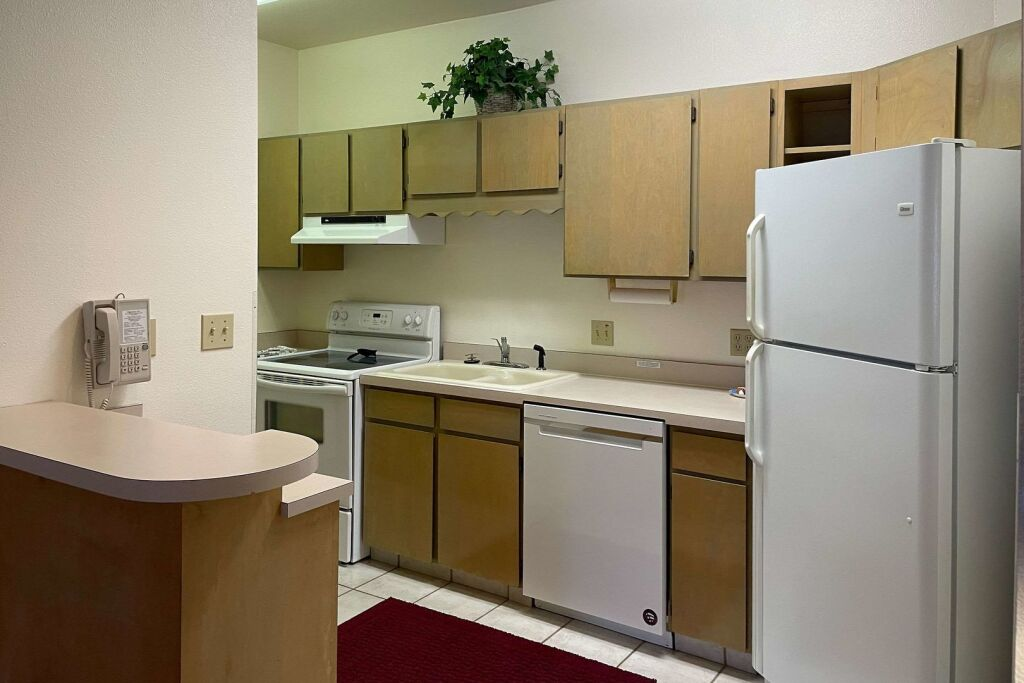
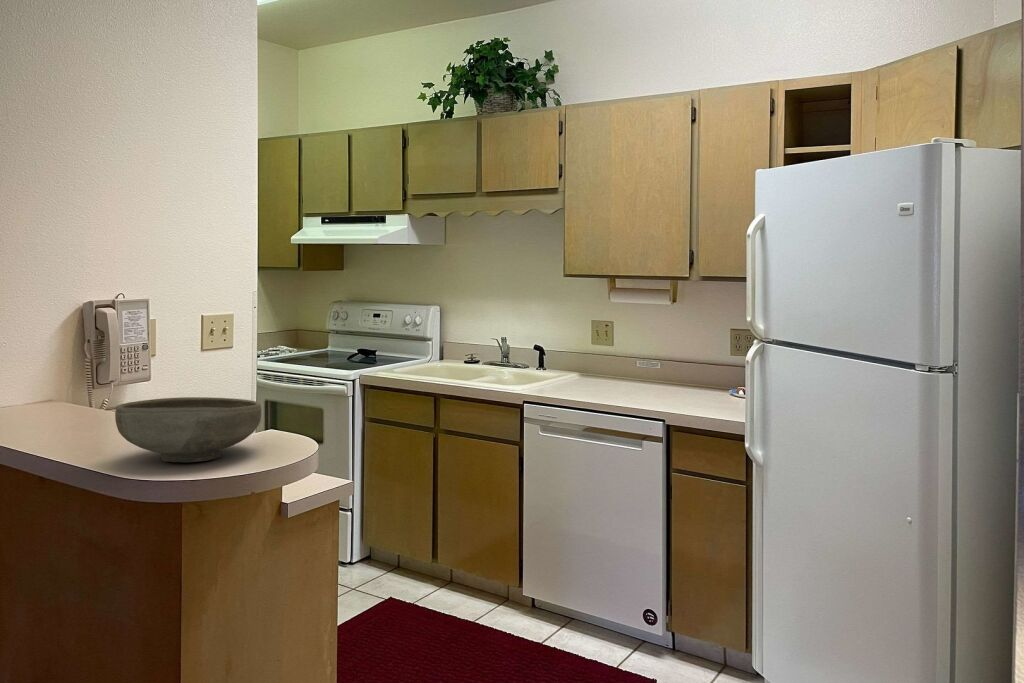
+ bowl (190, 429)
